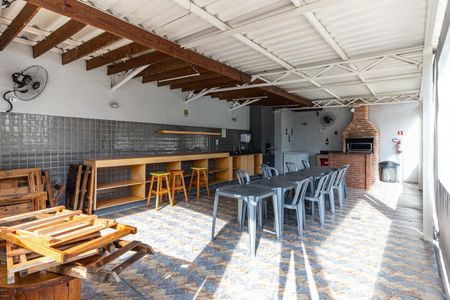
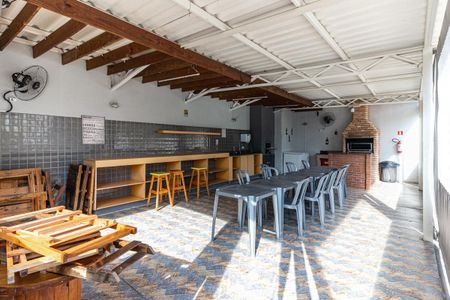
+ wall art (93, 130)
